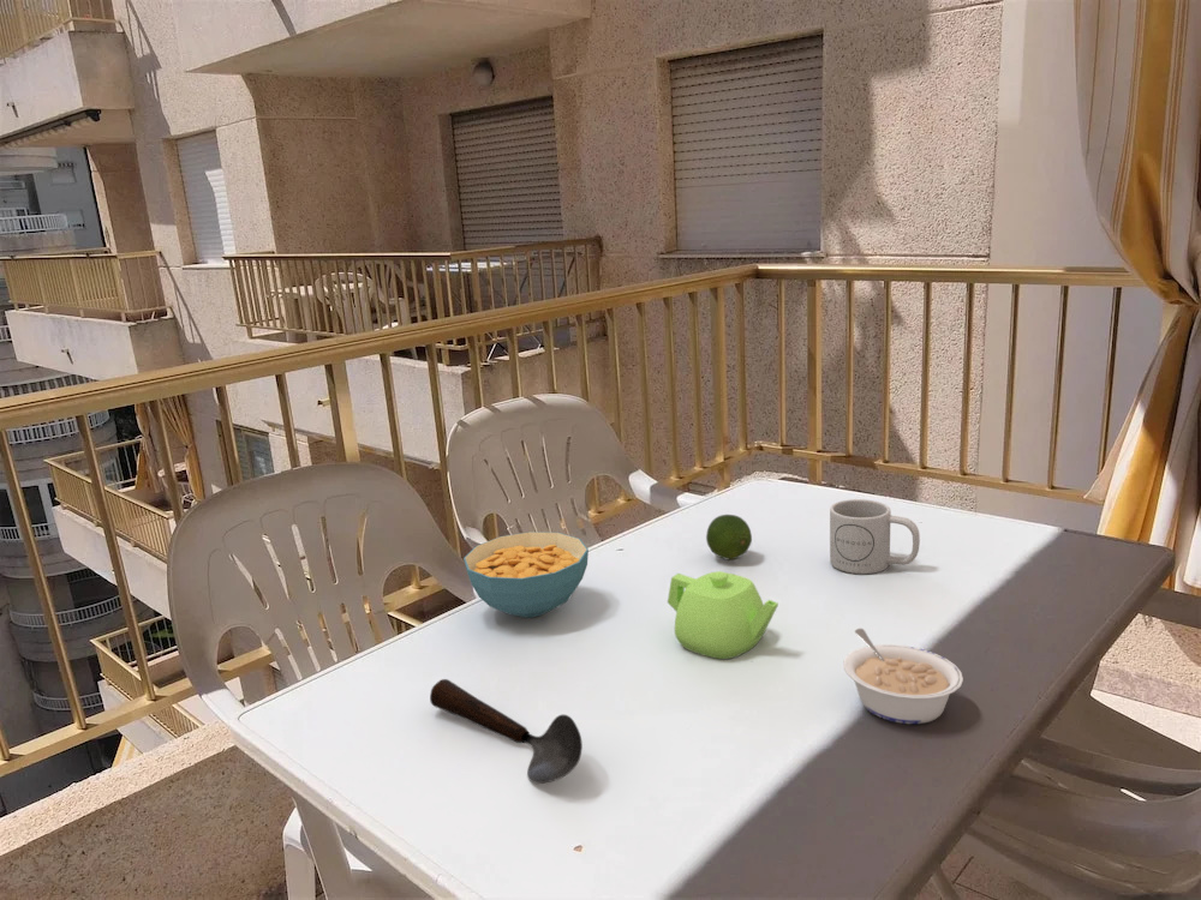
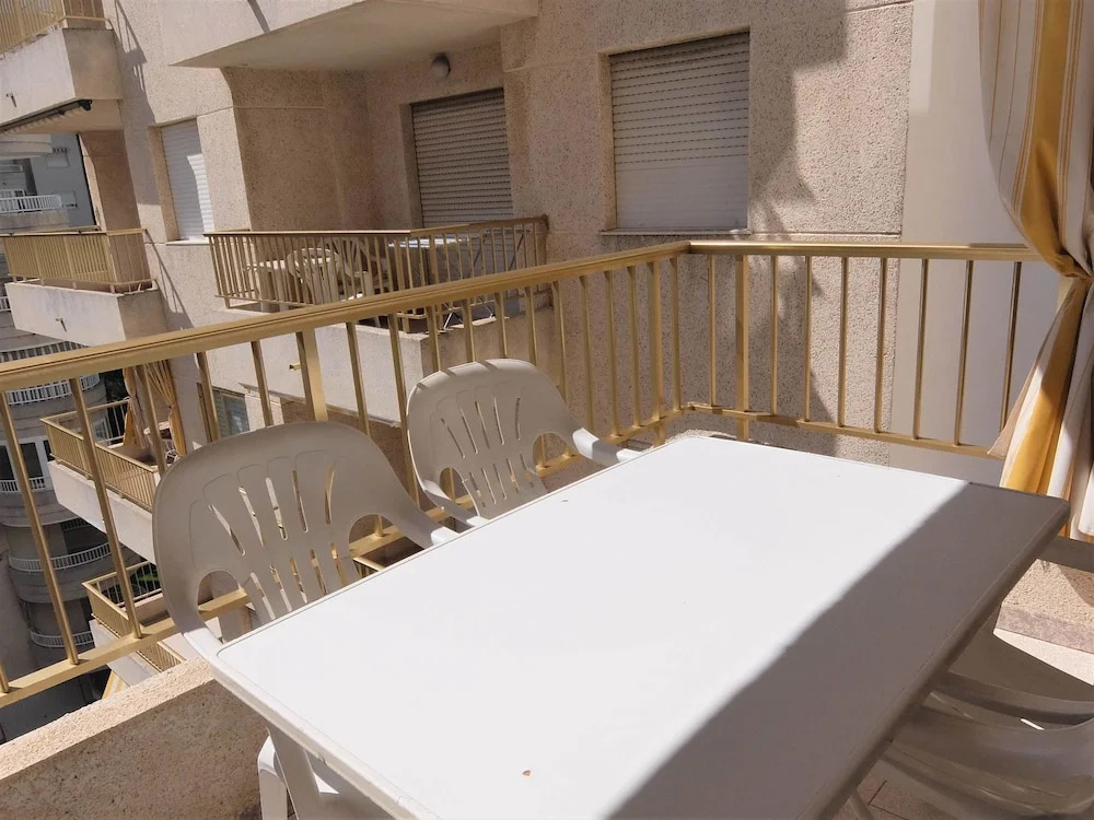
- legume (896, 682)
- mug (873, 536)
- fruit (728, 536)
- cereal bowl (528, 581)
- spoon (501, 722)
- teapot (721, 607)
